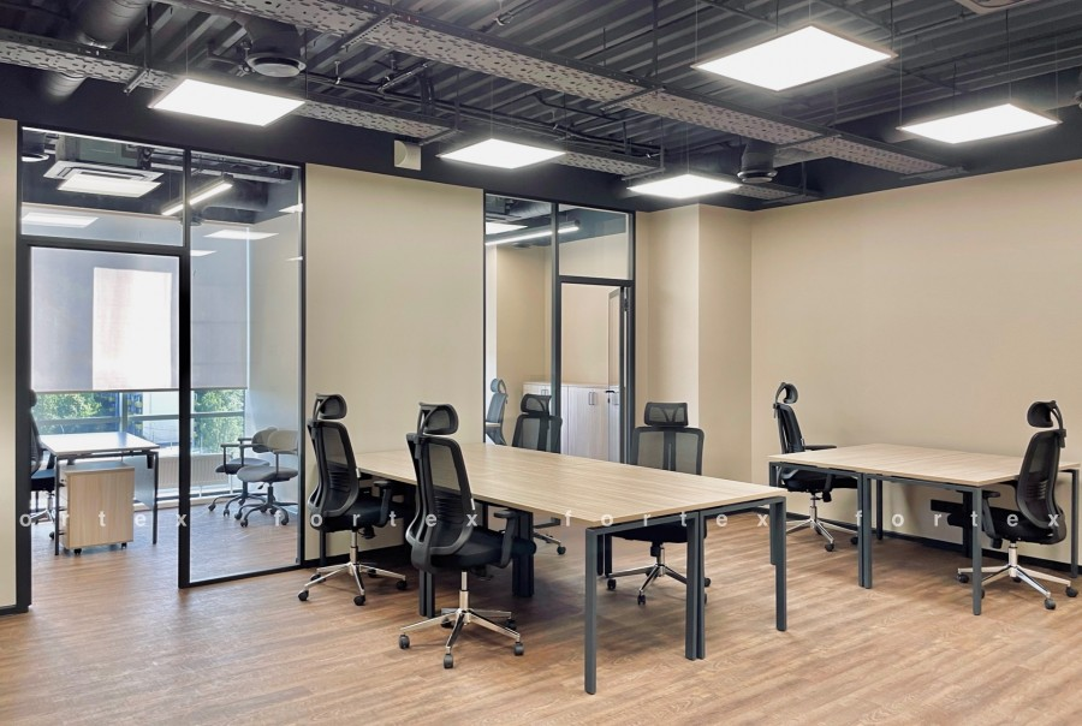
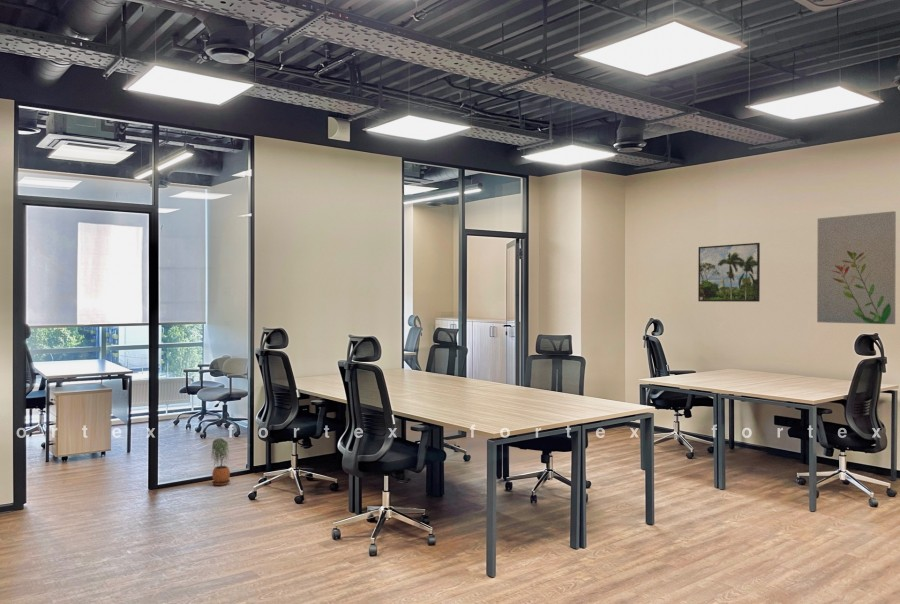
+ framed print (727, 273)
+ potted plant (220, 461)
+ wall art (854, 269)
